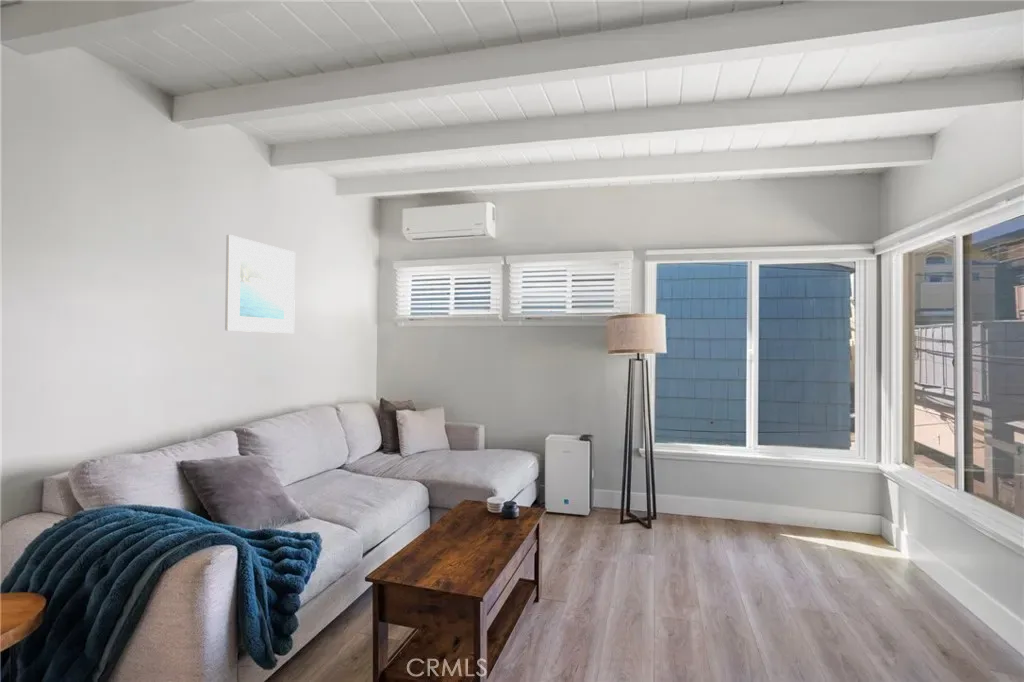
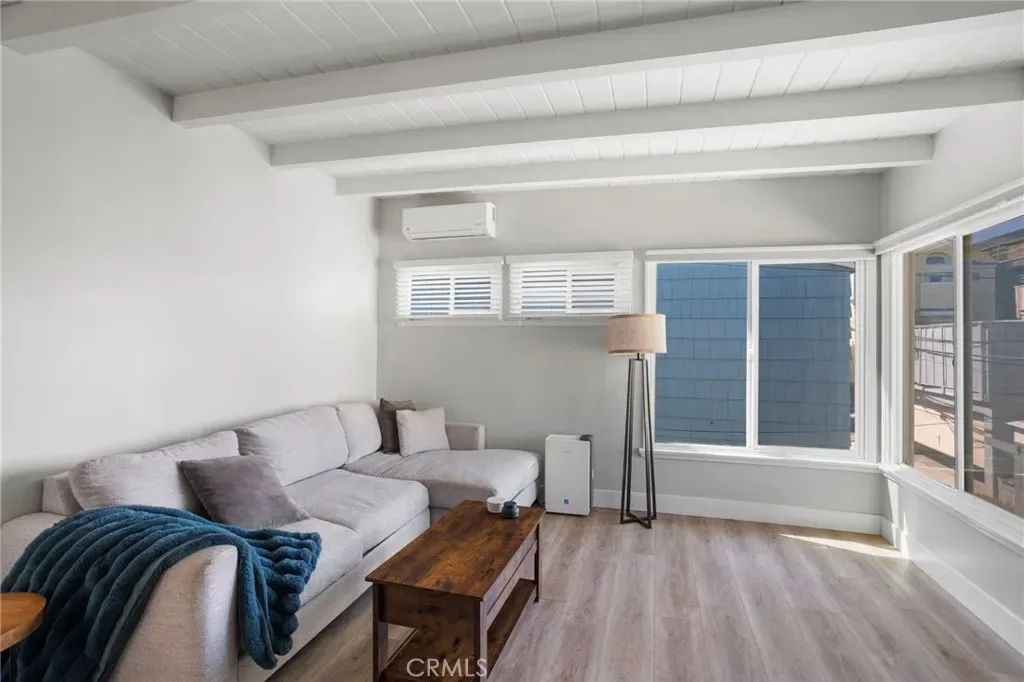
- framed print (263, 288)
